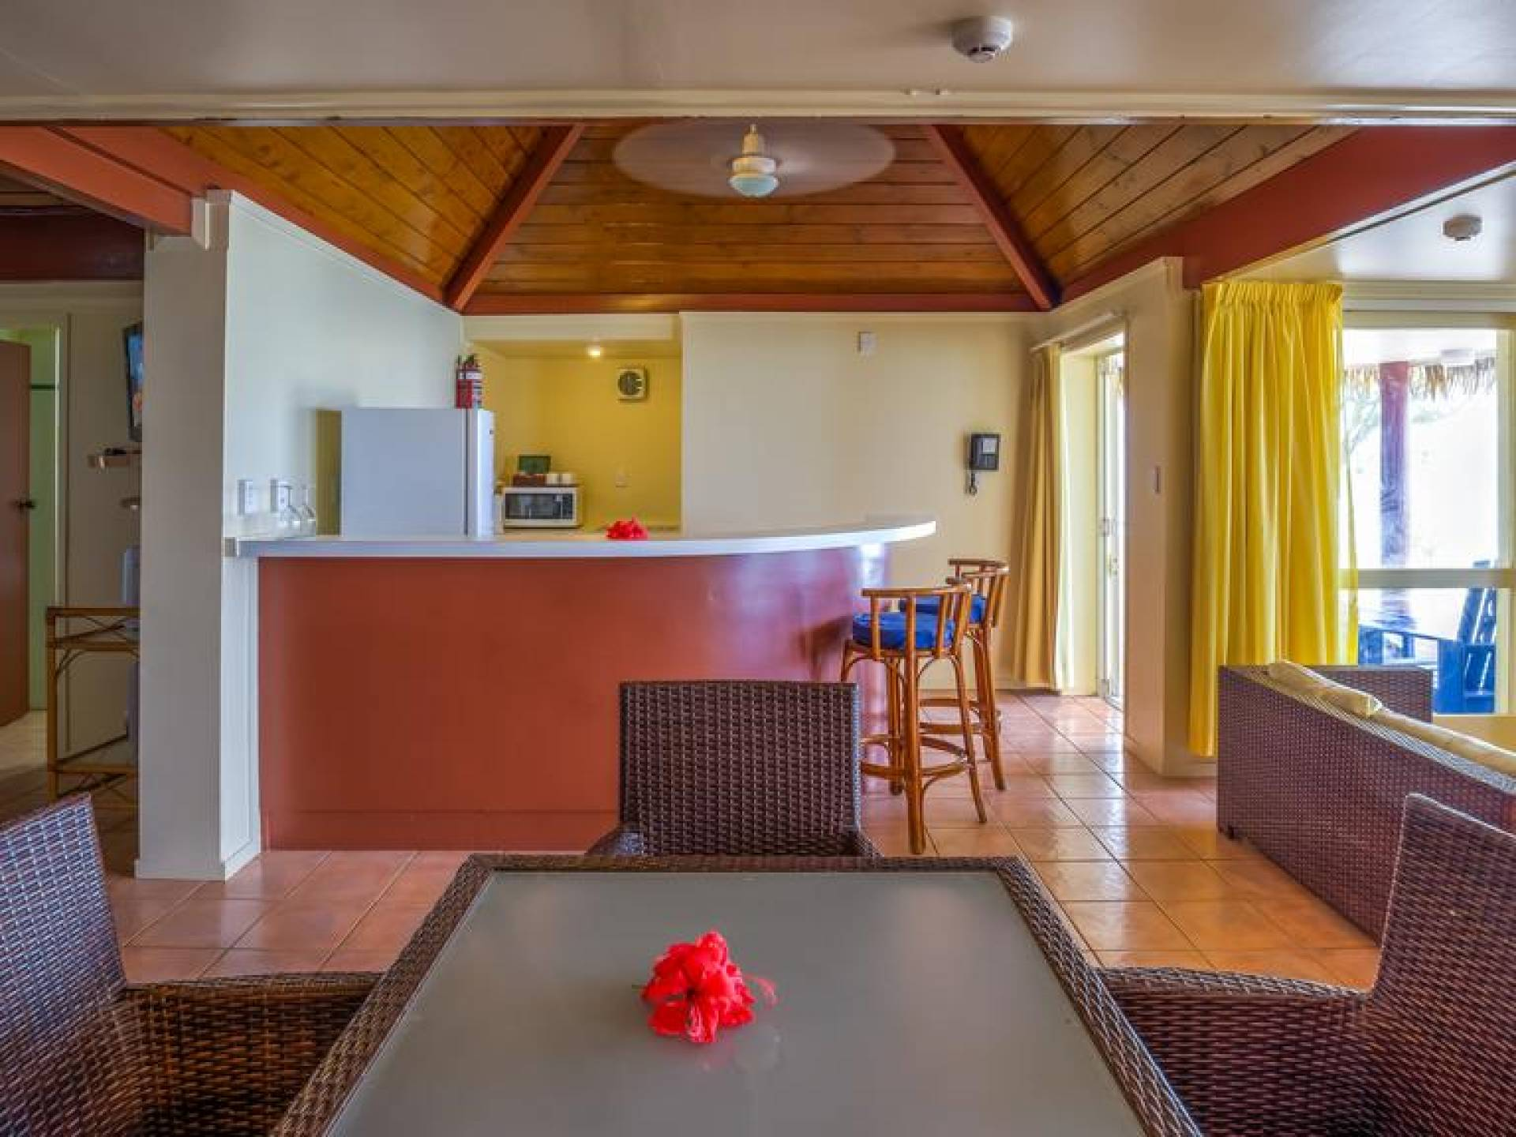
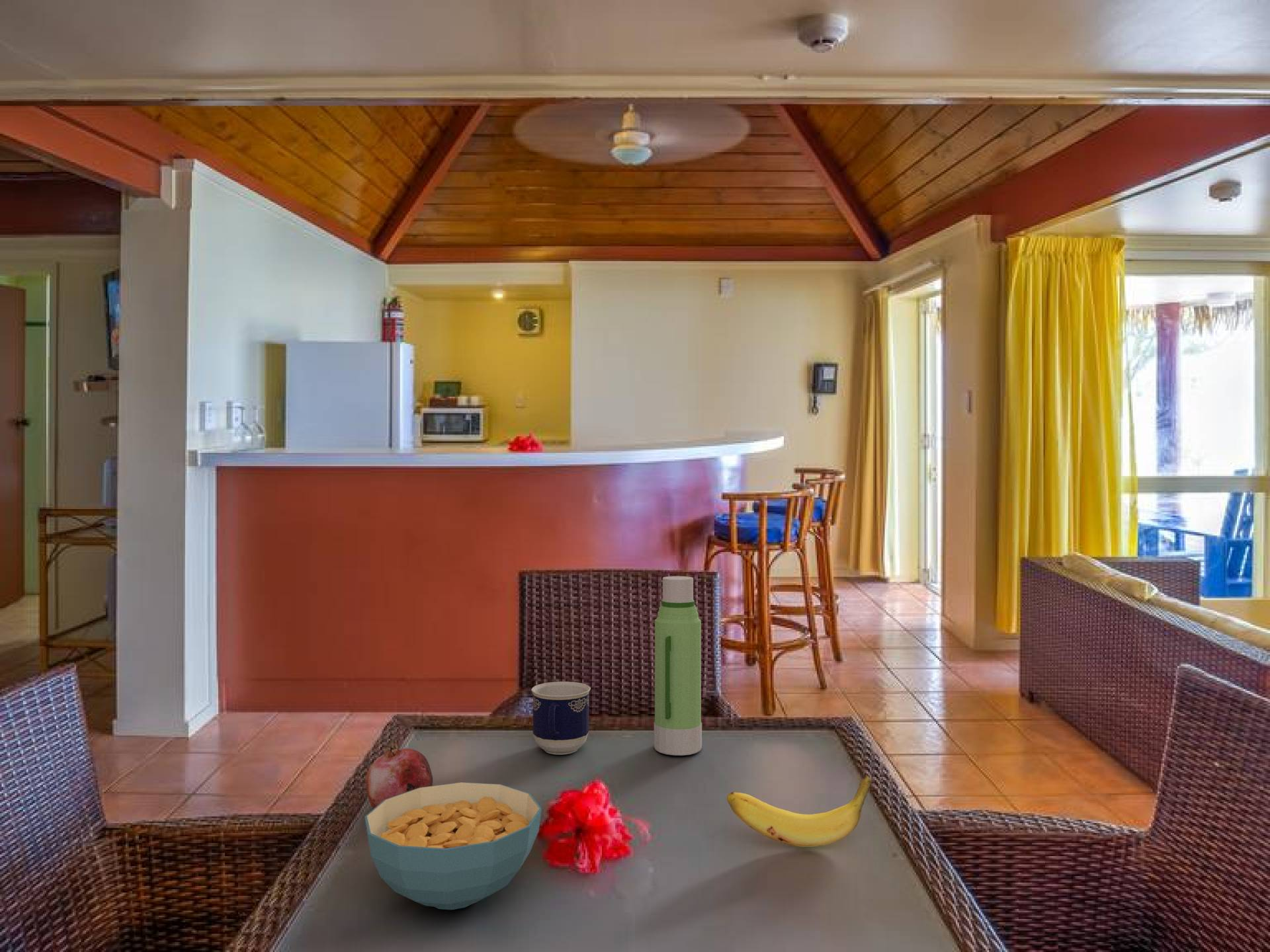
+ fruit (399, 774)
+ water bottle (676, 663)
+ cup (559, 721)
+ cereal bowl (454, 854)
+ banana (800, 814)
